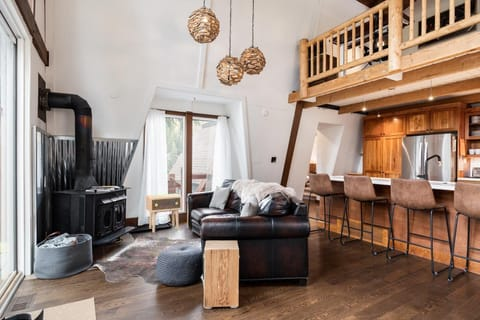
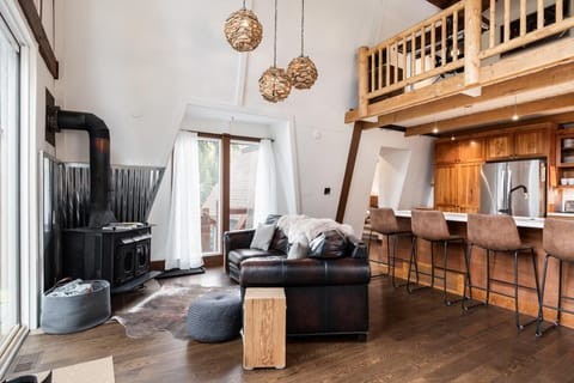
- side table (164, 211)
